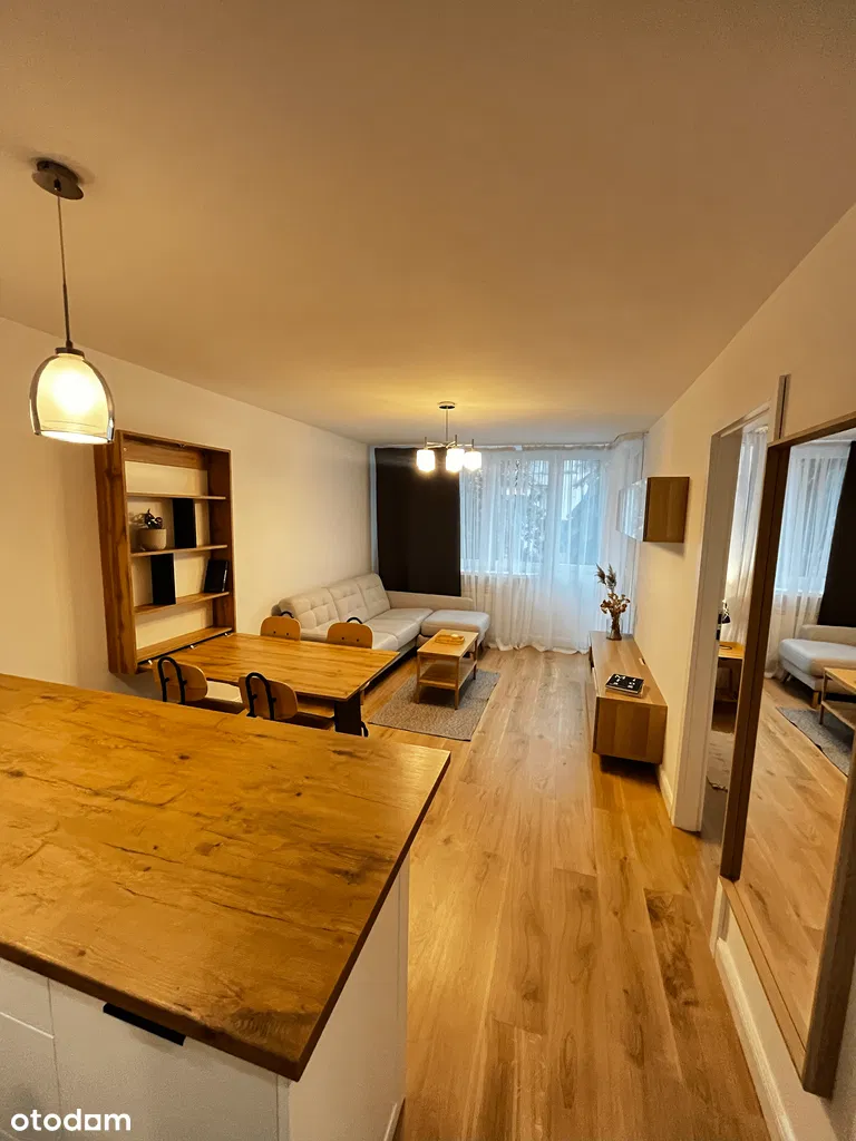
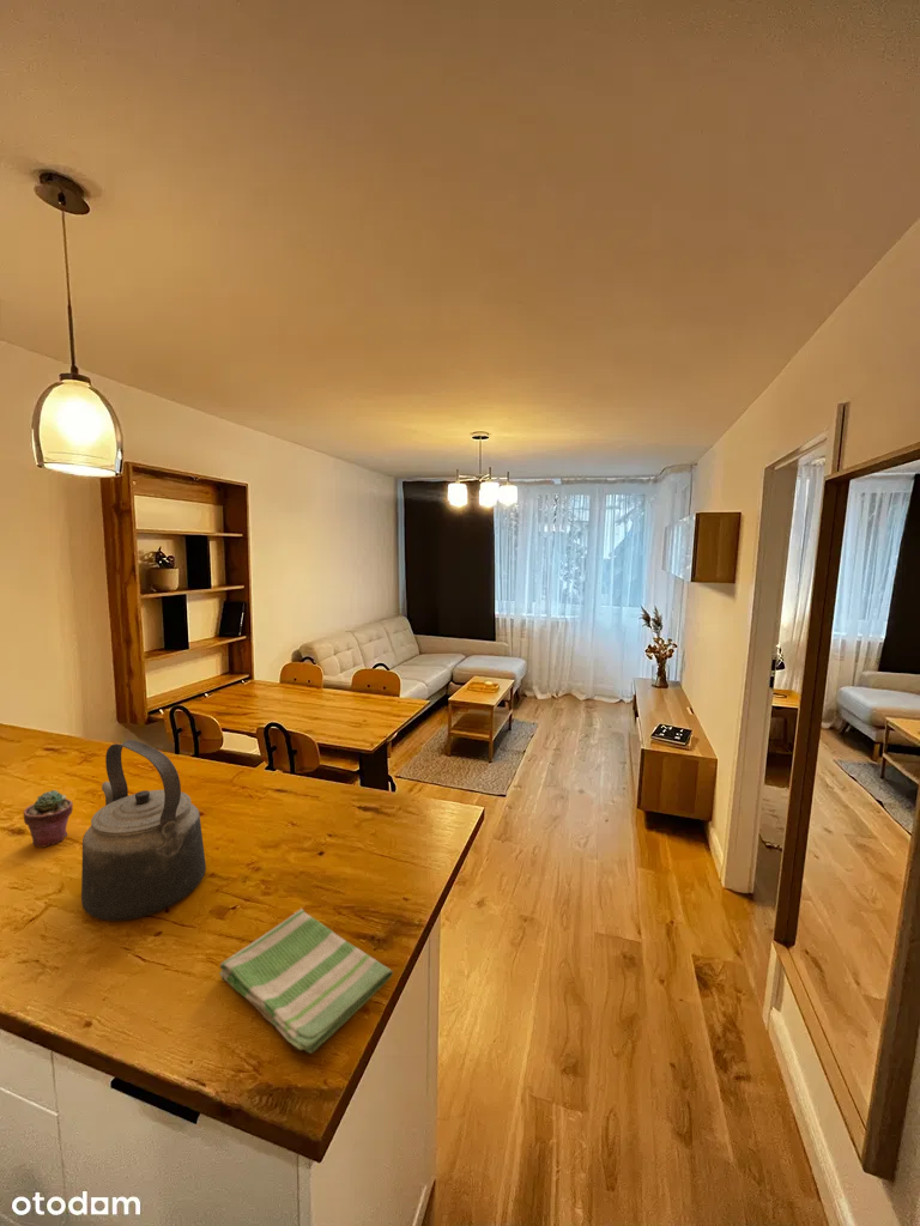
+ dish towel (304, 970)
+ potted succulent (48, 817)
+ kettle (138, 814)
